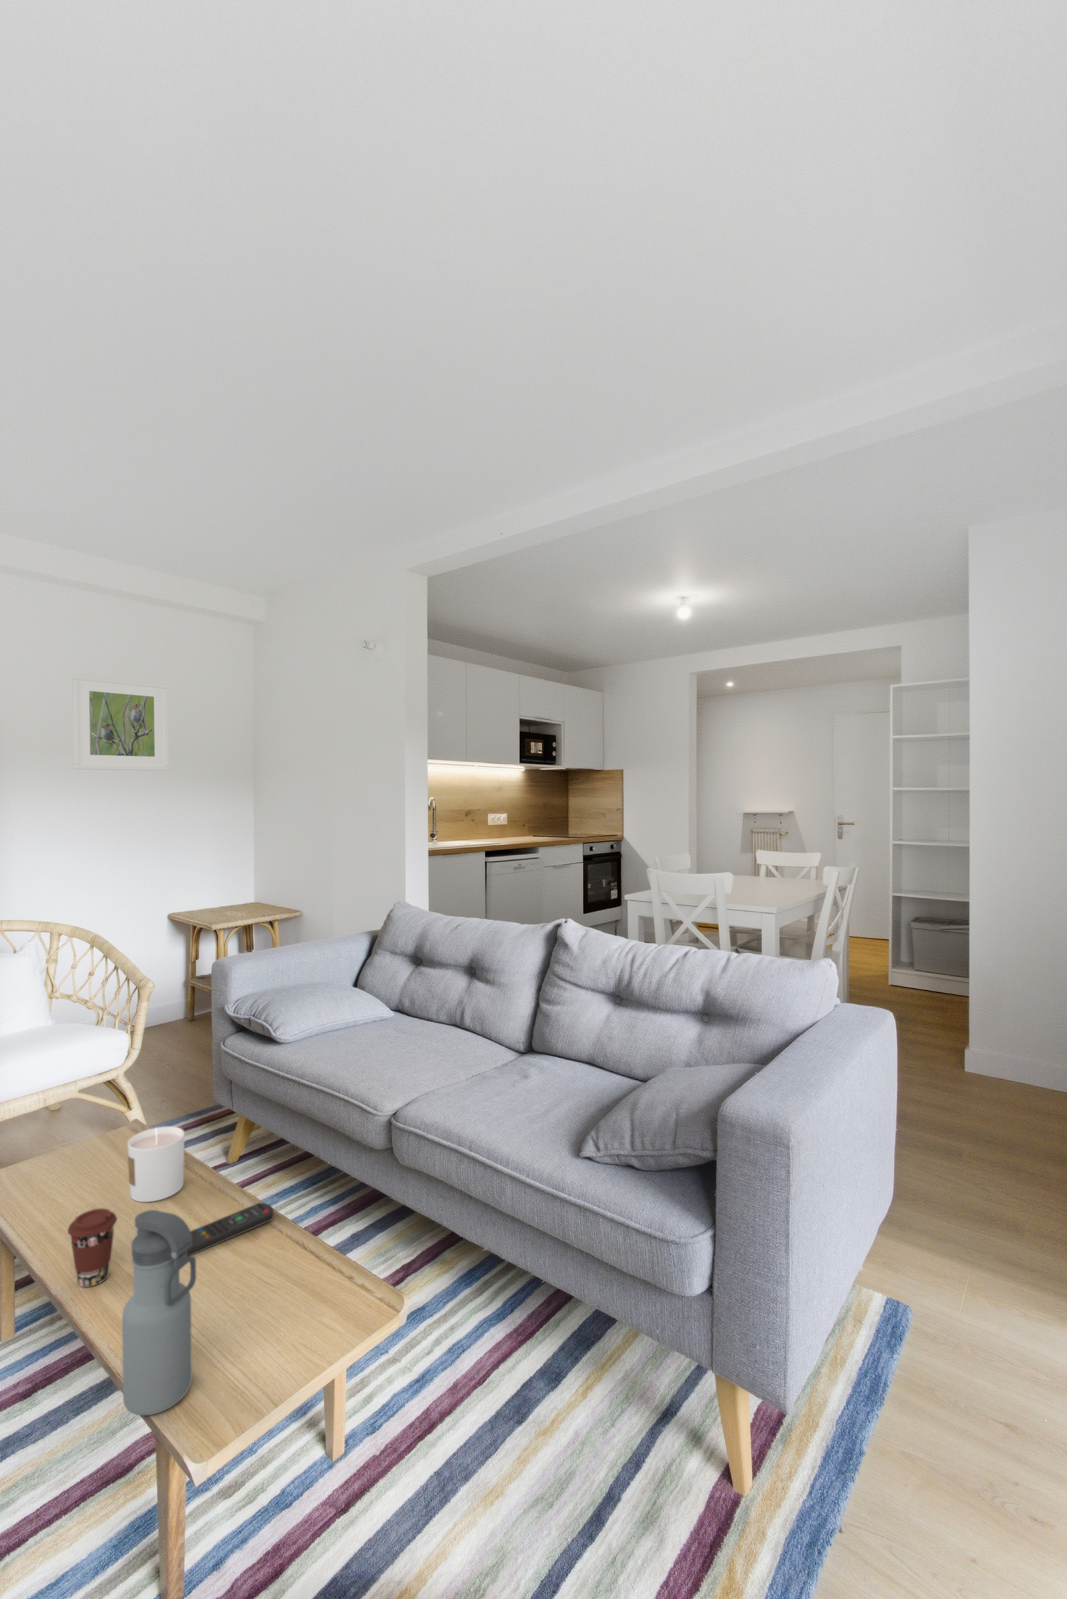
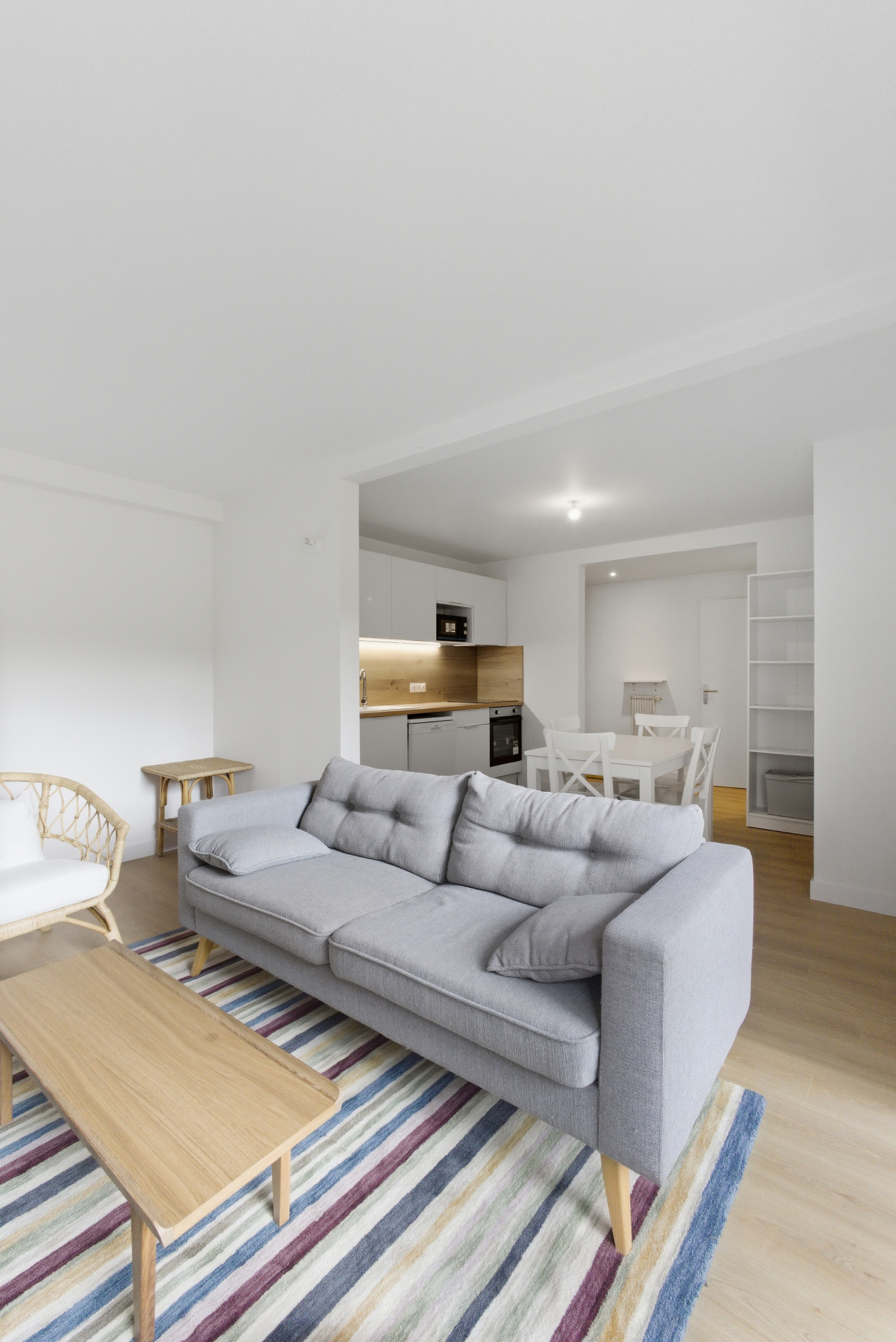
- water bottle (158, 1306)
- candle (156, 1158)
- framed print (123, 724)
- remote control (220, 1230)
- coffee cup (93, 1248)
